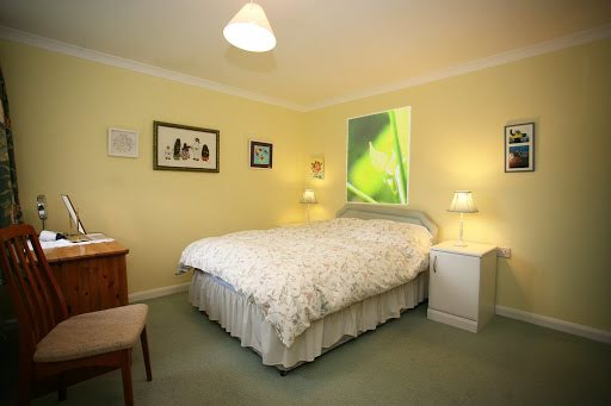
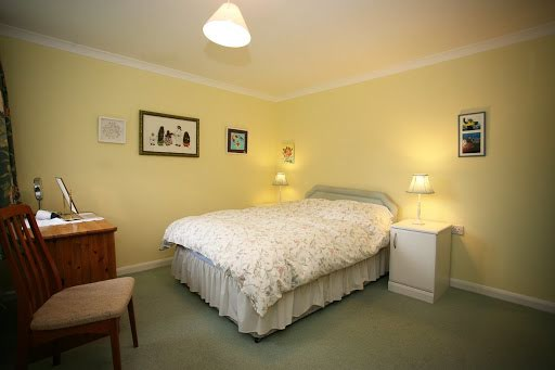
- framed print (375, 158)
